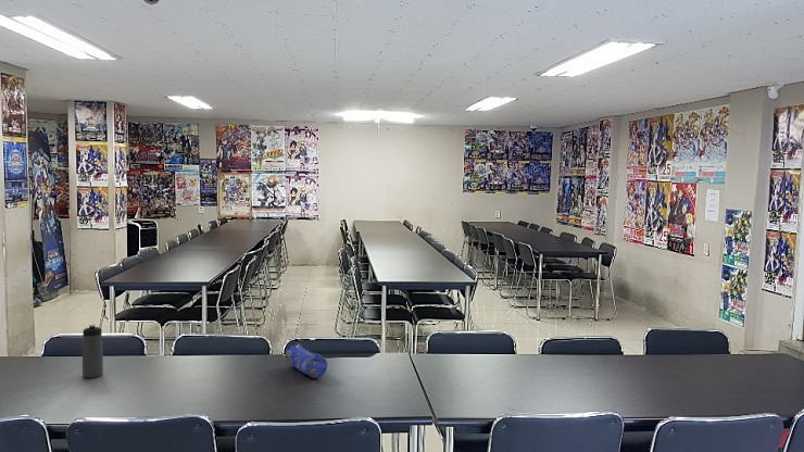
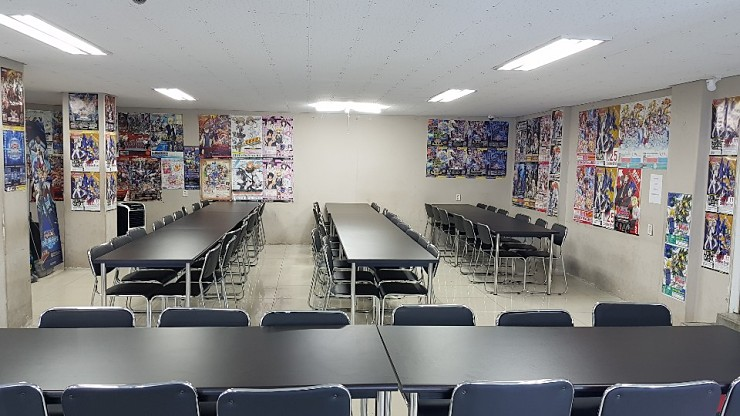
- water bottle (92, 350)
- pencil case (305, 360)
